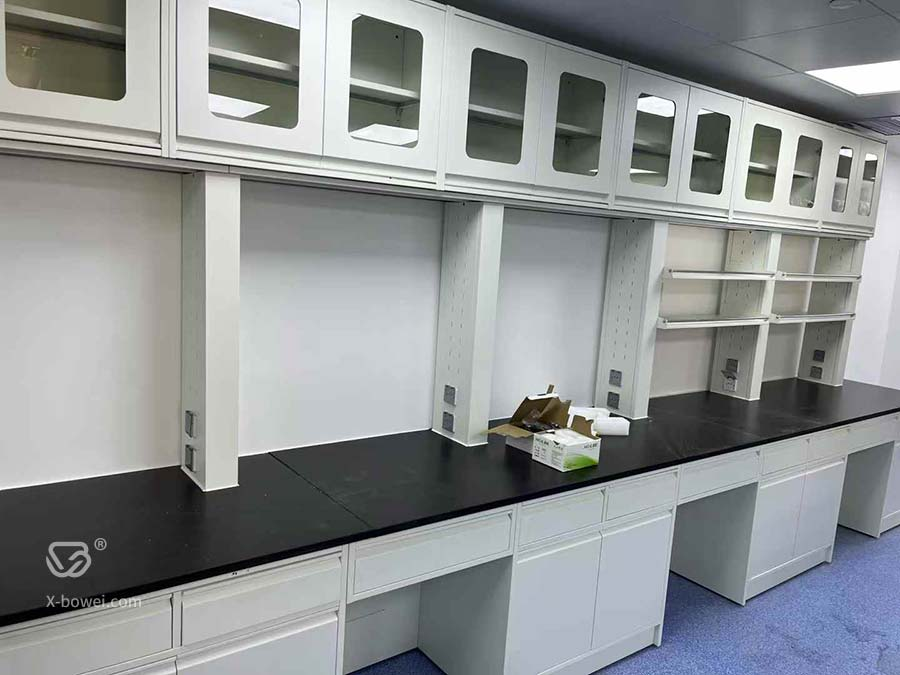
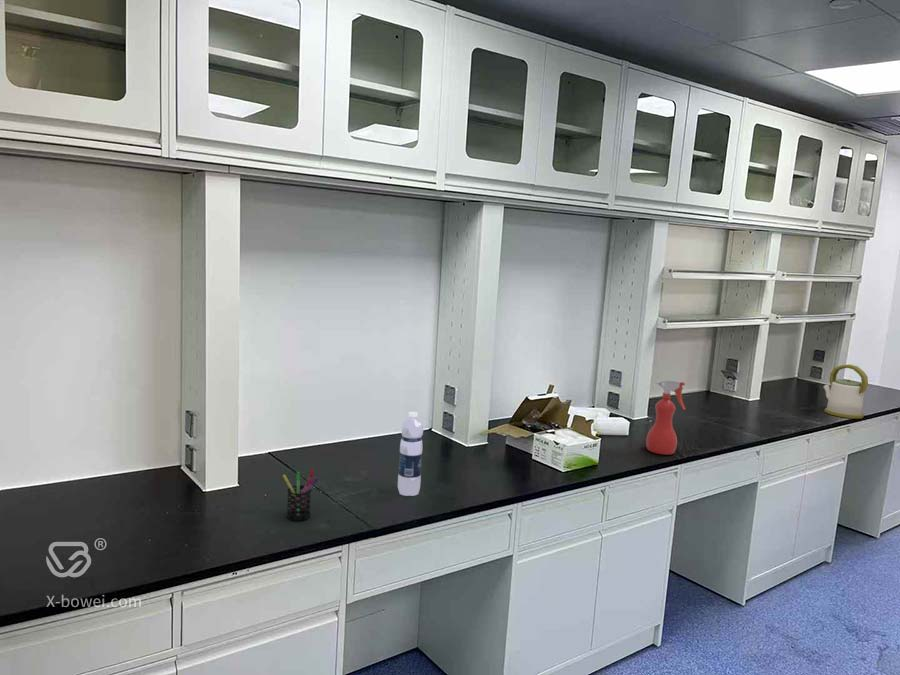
+ water bottle (410, 453)
+ kettle (844, 388)
+ spray bottle (667, 416)
+ pen holder (300, 491)
